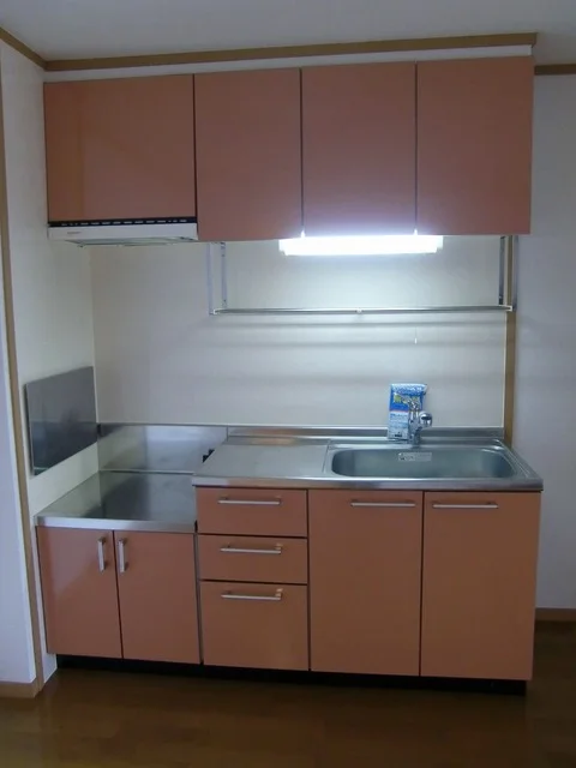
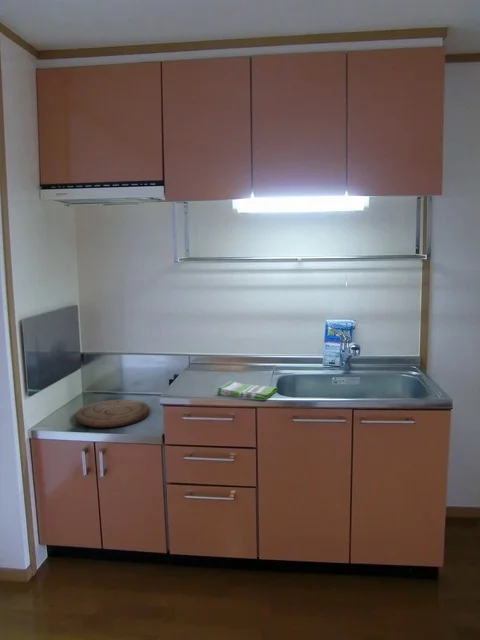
+ dish towel (247, 389)
+ cutting board (113, 412)
